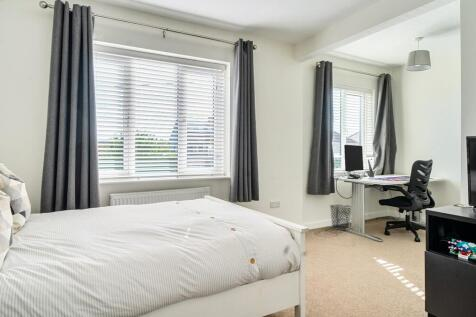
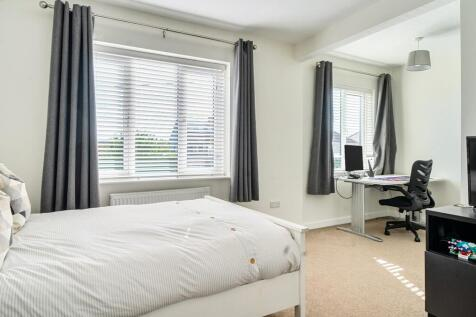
- waste bin (341, 217)
